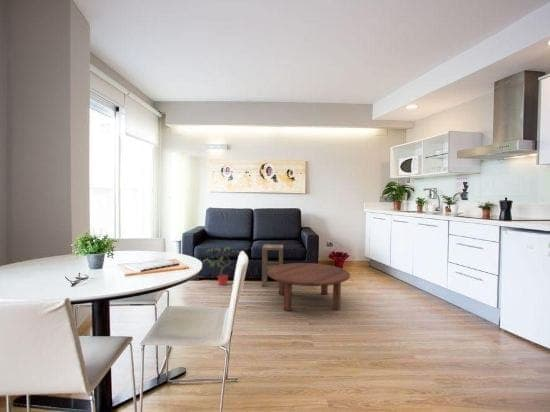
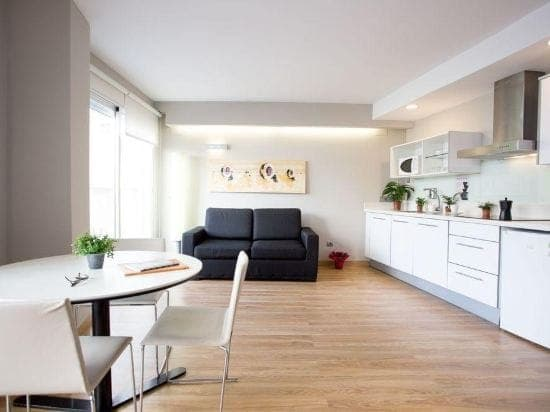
- coffee table (307, 285)
- side table (272, 264)
- potted plant (224, 265)
